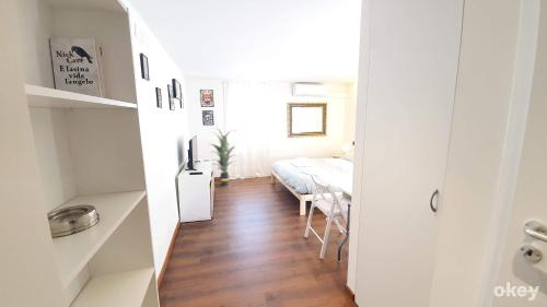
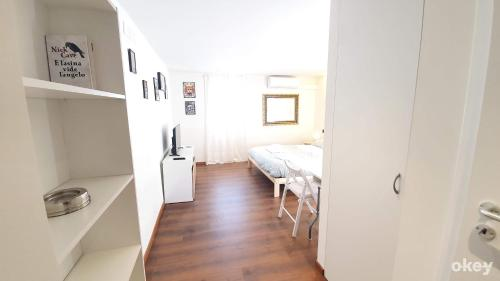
- indoor plant (221, 155)
